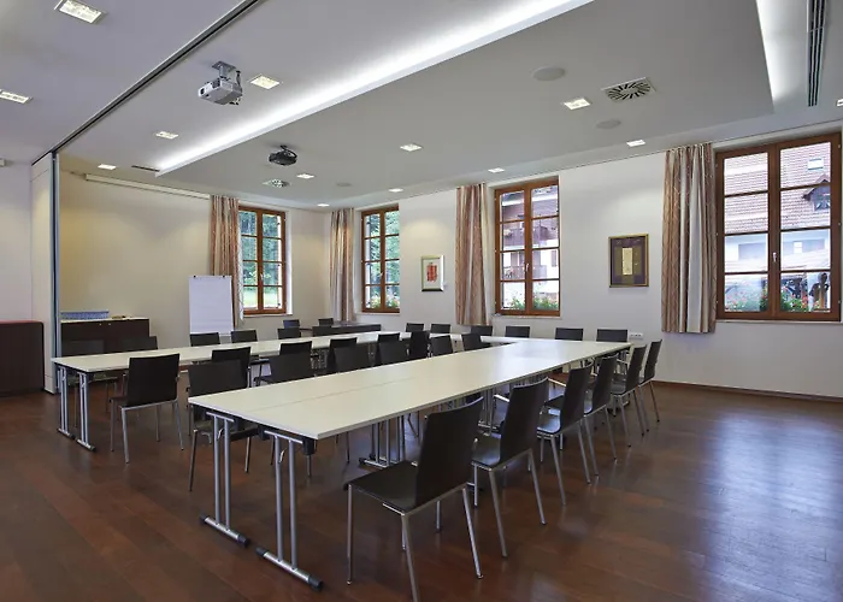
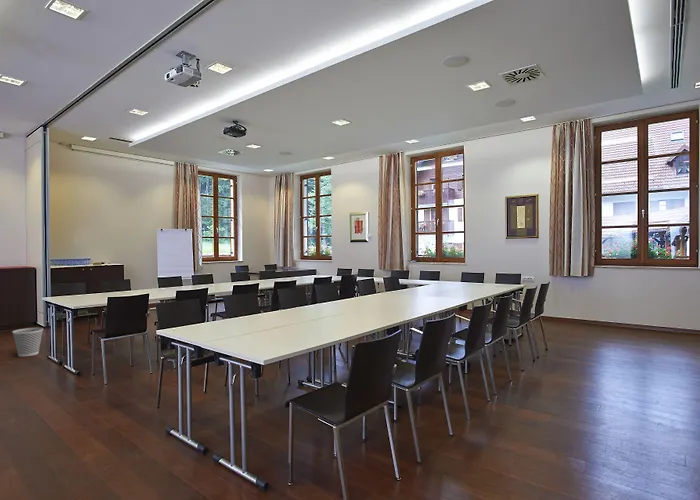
+ wastebasket (28, 342)
